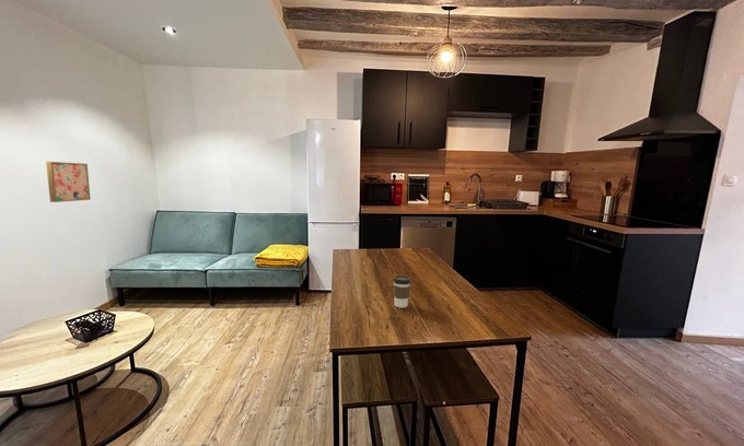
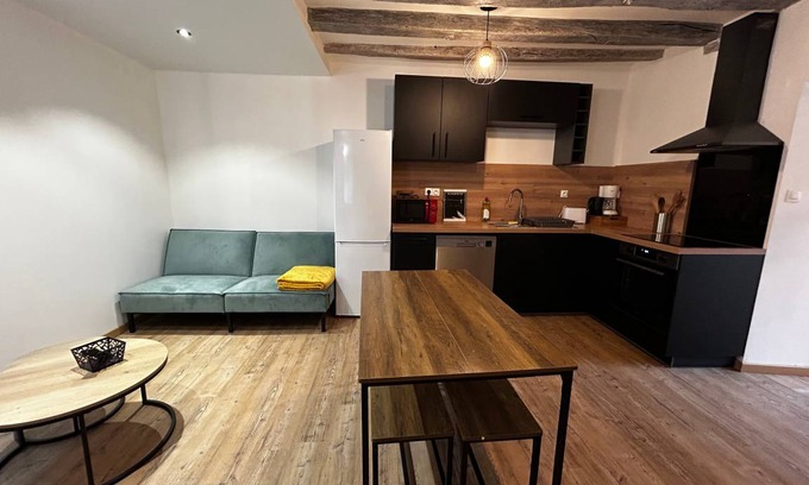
- coffee cup (402, 291)
- wall art (69, 181)
